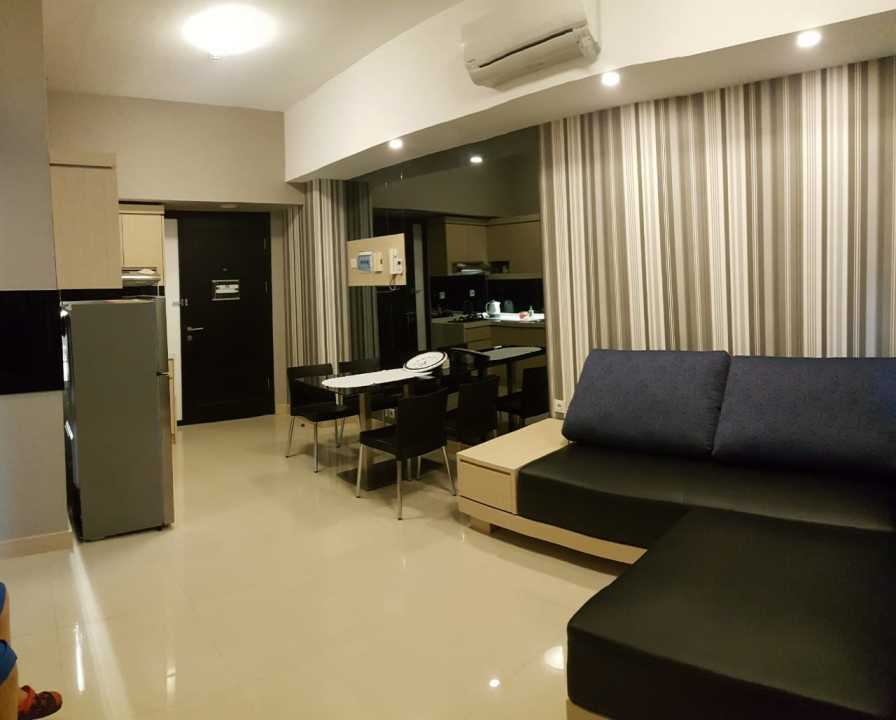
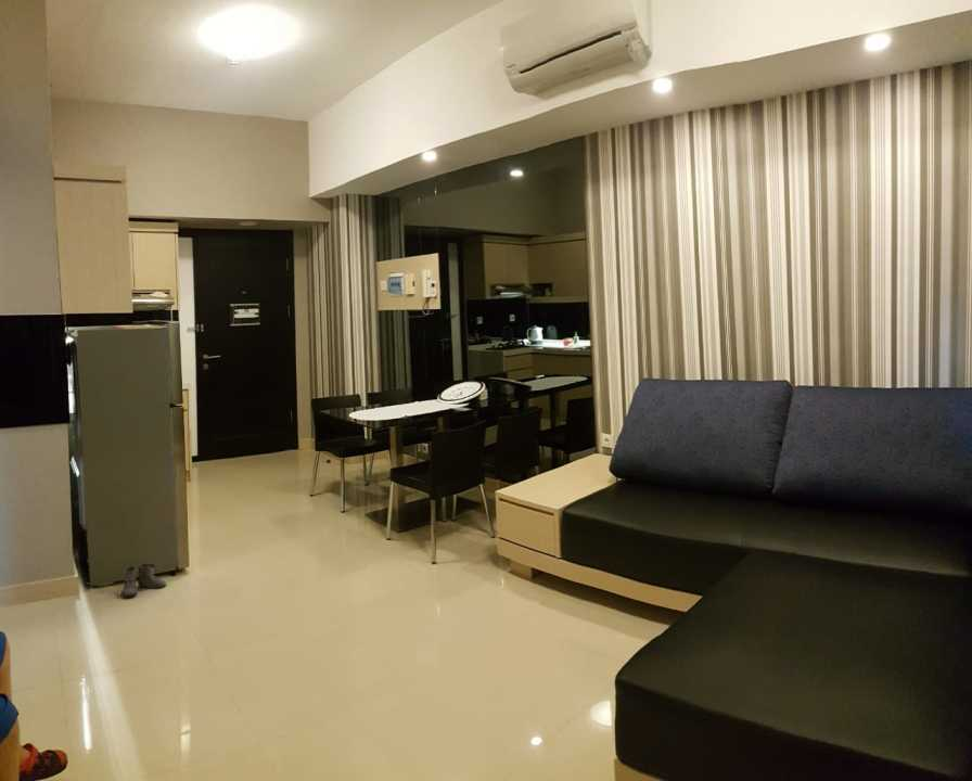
+ boots (139, 578)
